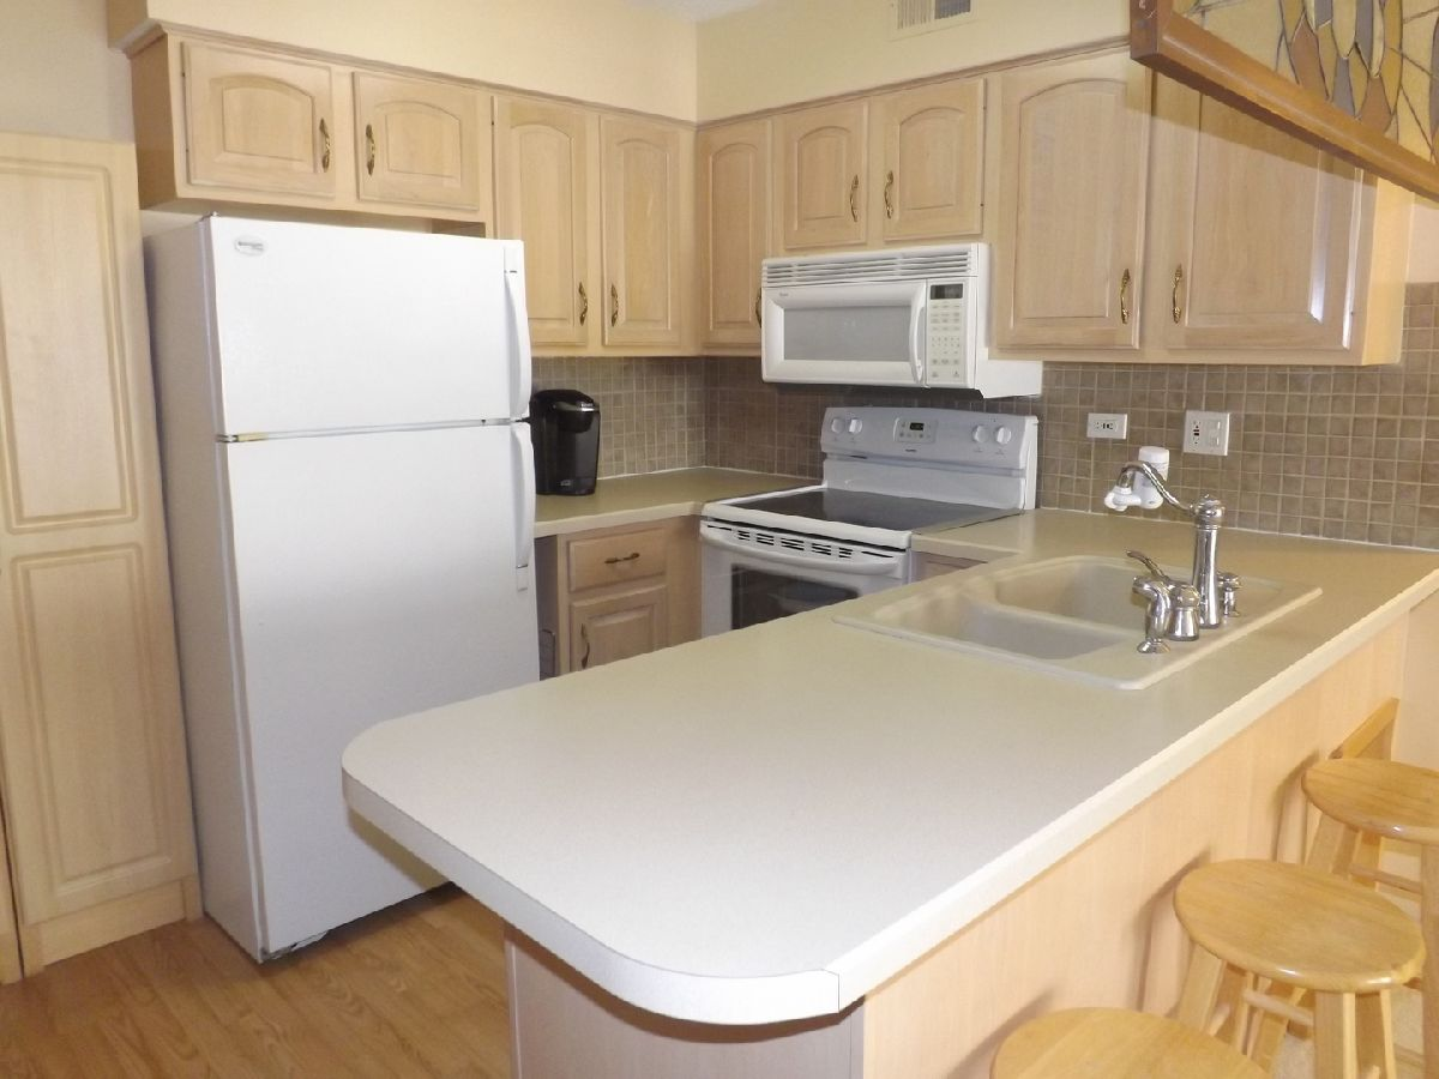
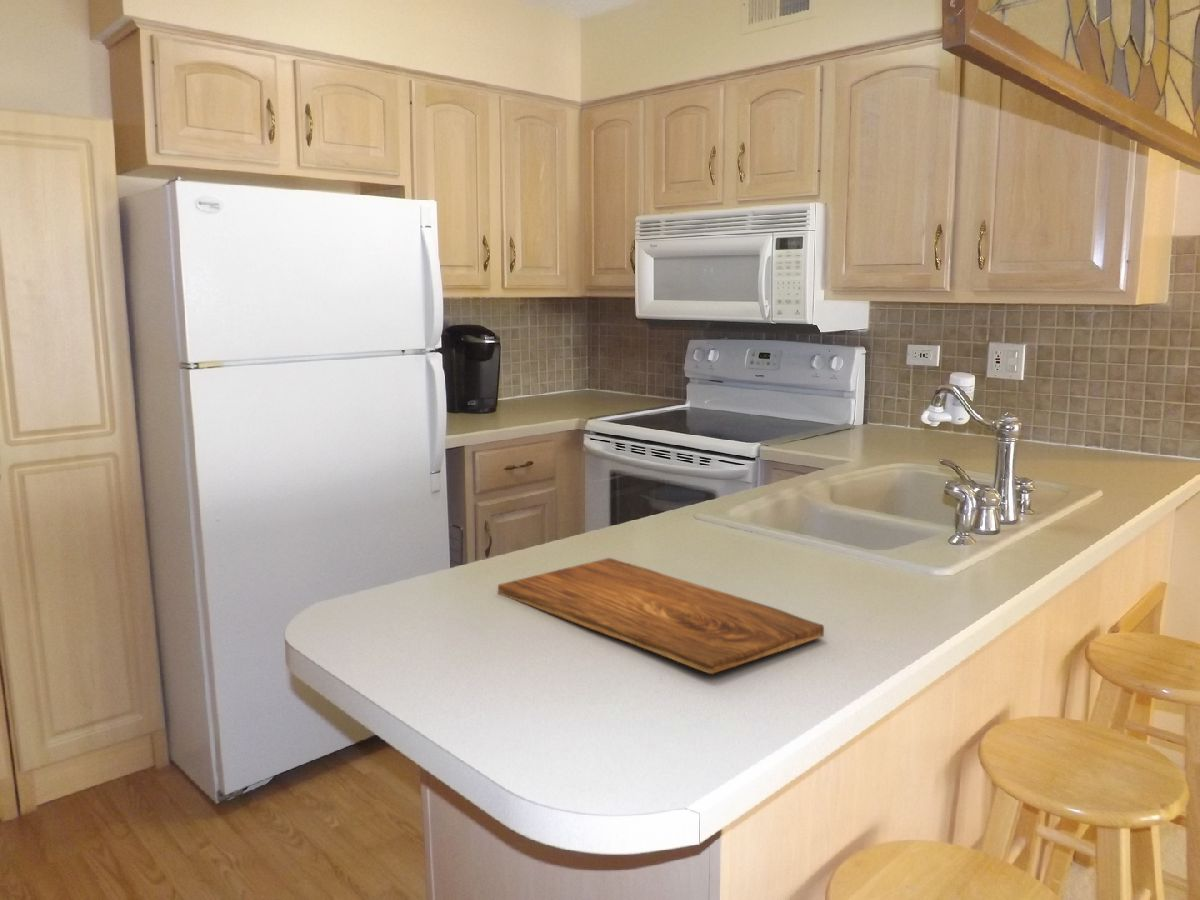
+ cutting board (651, 606)
